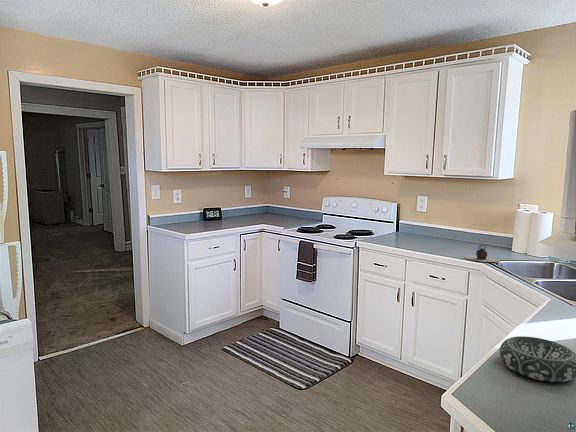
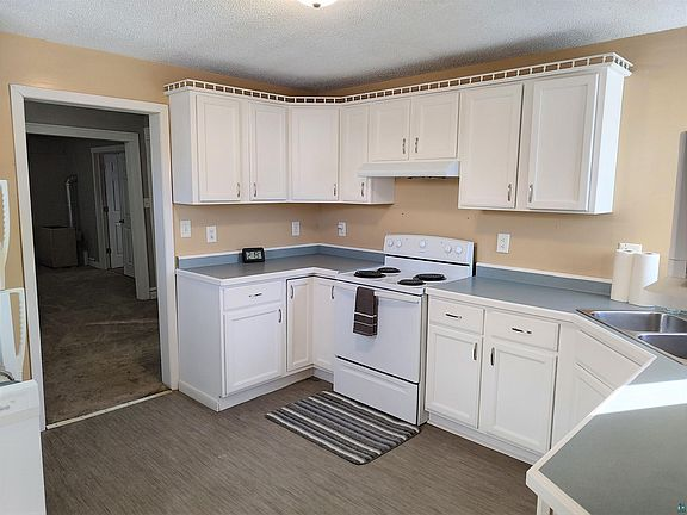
- decorative bowl (538, 358)
- teapot (482, 251)
